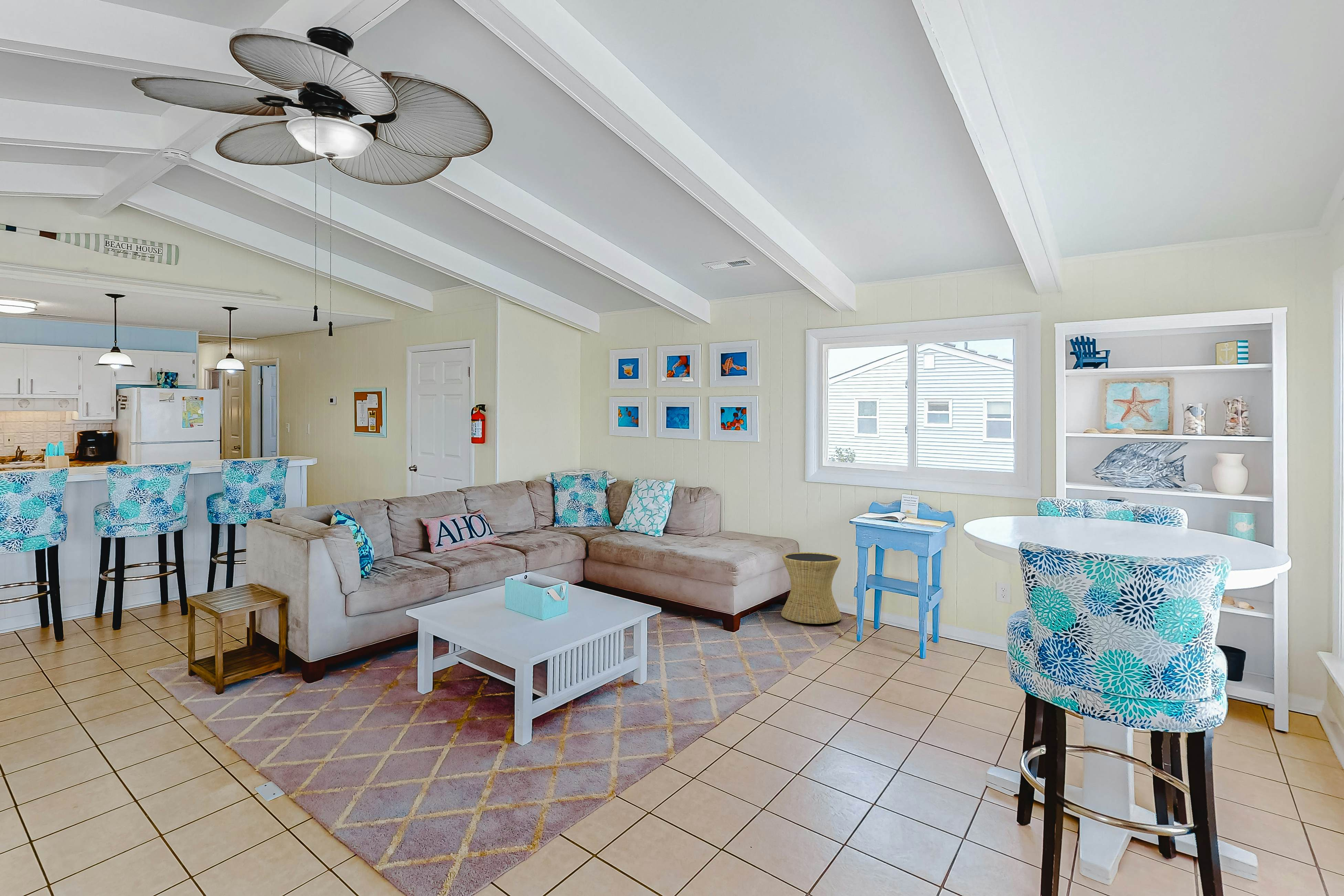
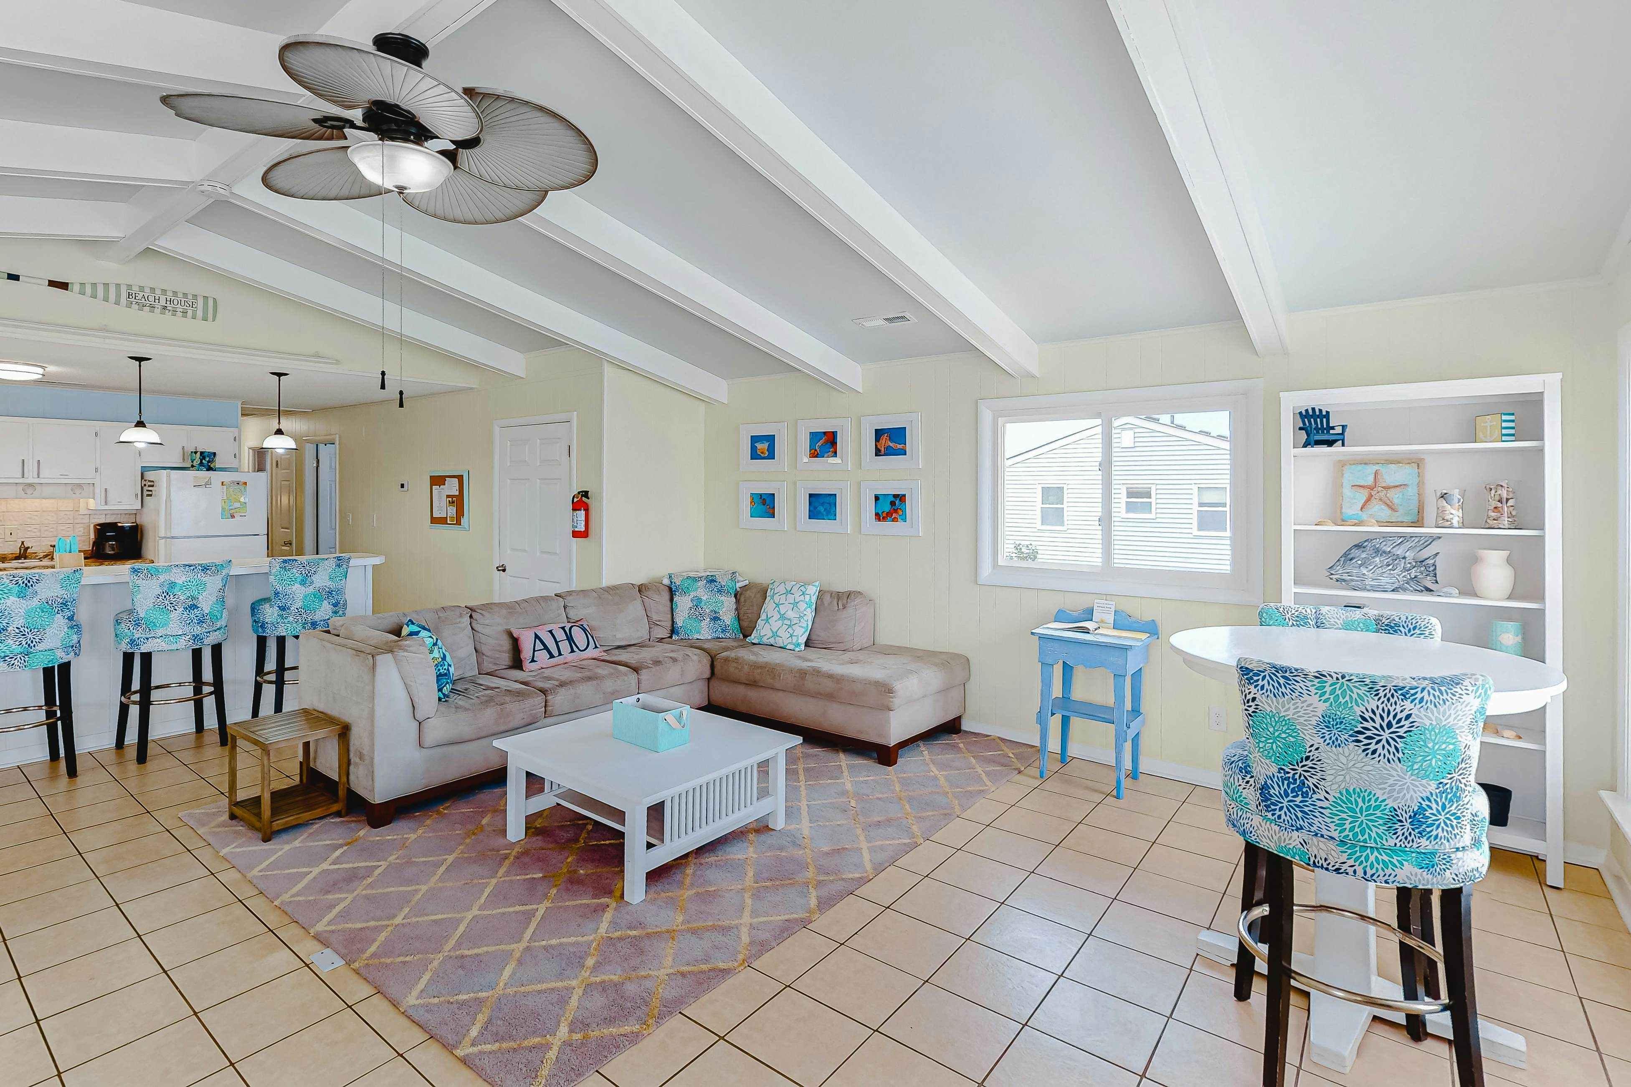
- side table (811, 587)
